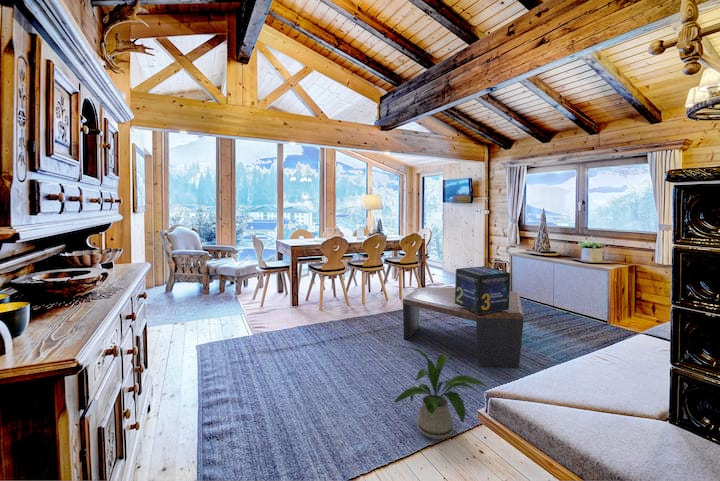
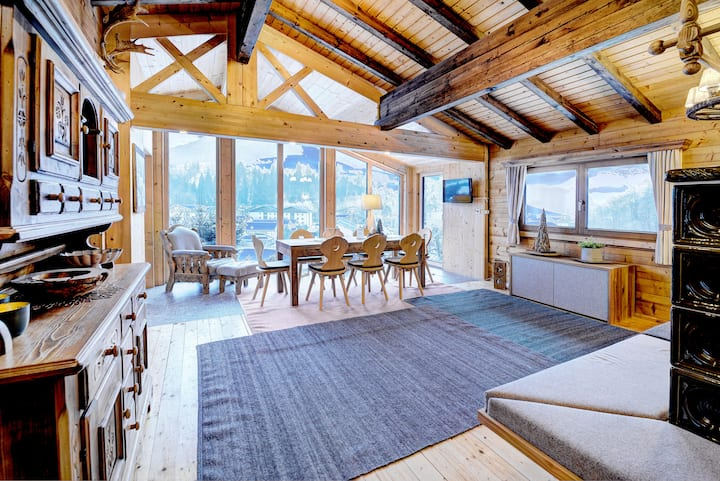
- decorative box (481, 290)
- house plant (440, 394)
- coffee table (472, 317)
